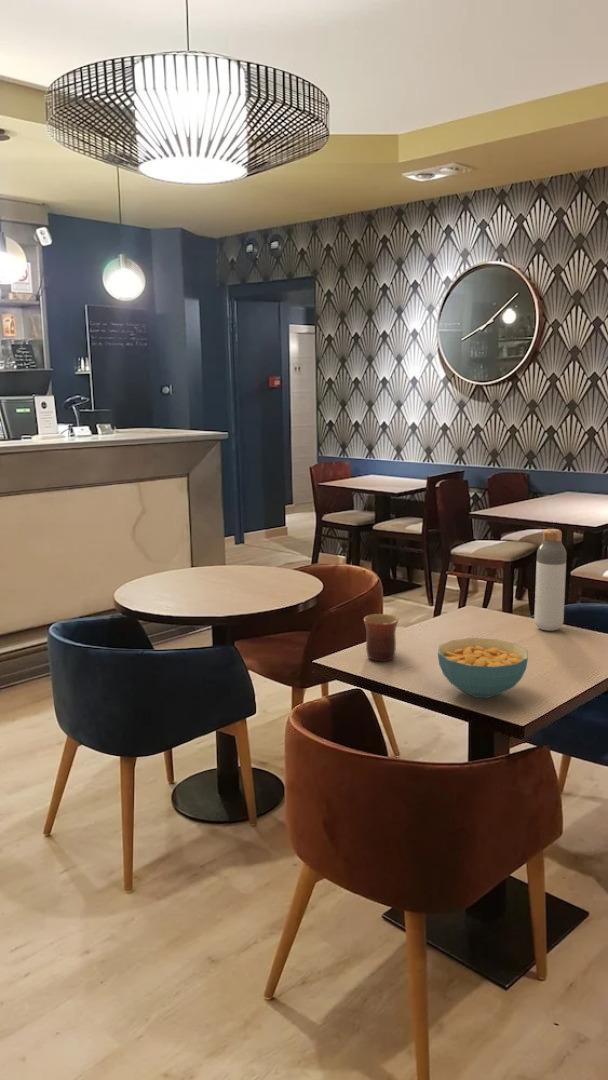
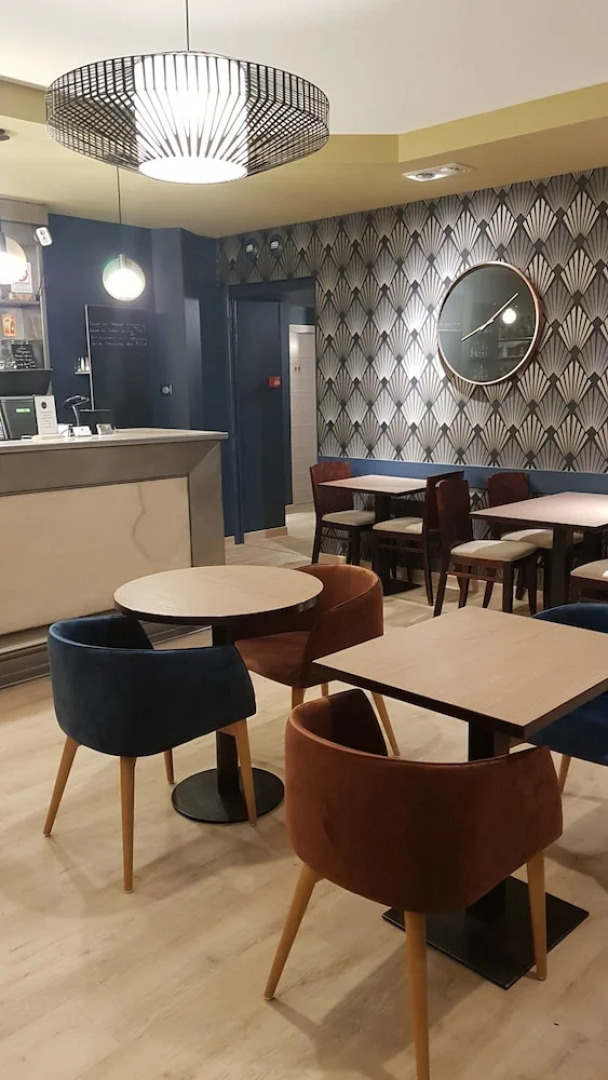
- mug (382, 636)
- cereal bowl (482, 672)
- bottle (550, 579)
